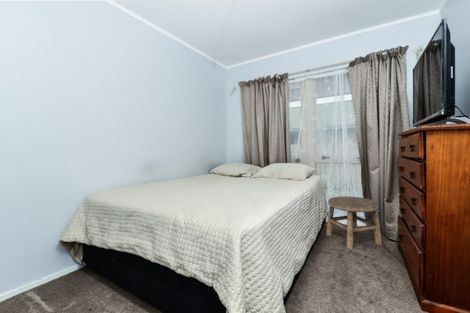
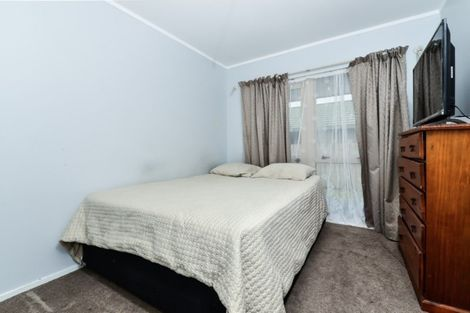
- stool (352, 220)
